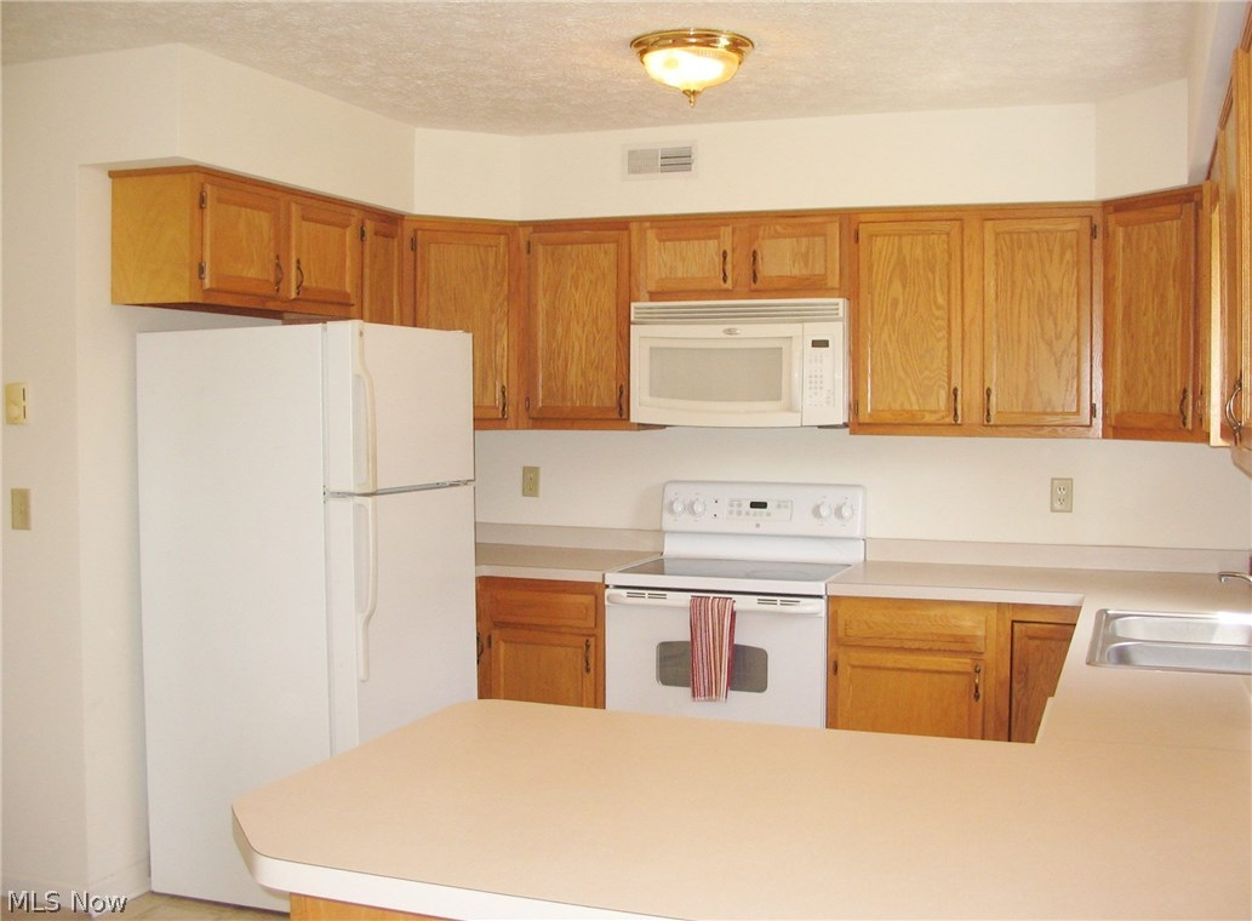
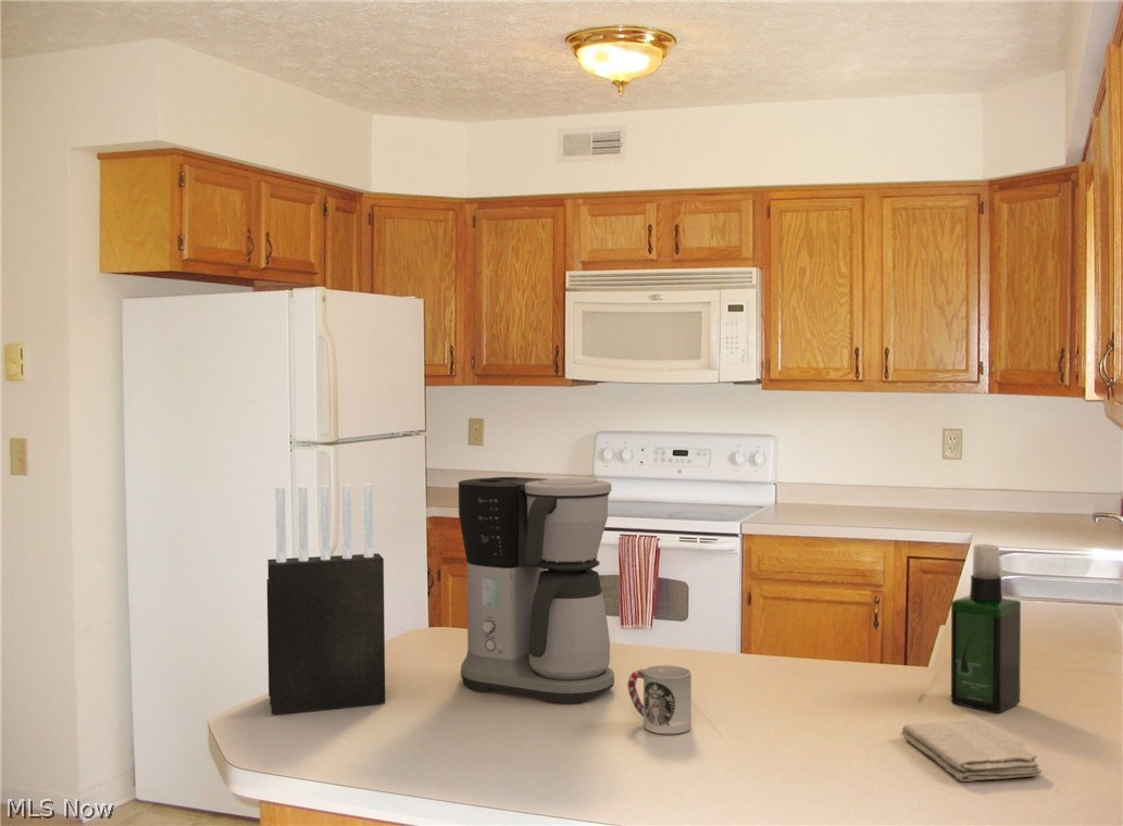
+ knife block (324, 590)
+ washcloth (969, 747)
+ coffee maker (528, 584)
+ spray bottle (985, 624)
+ cup (658, 697)
